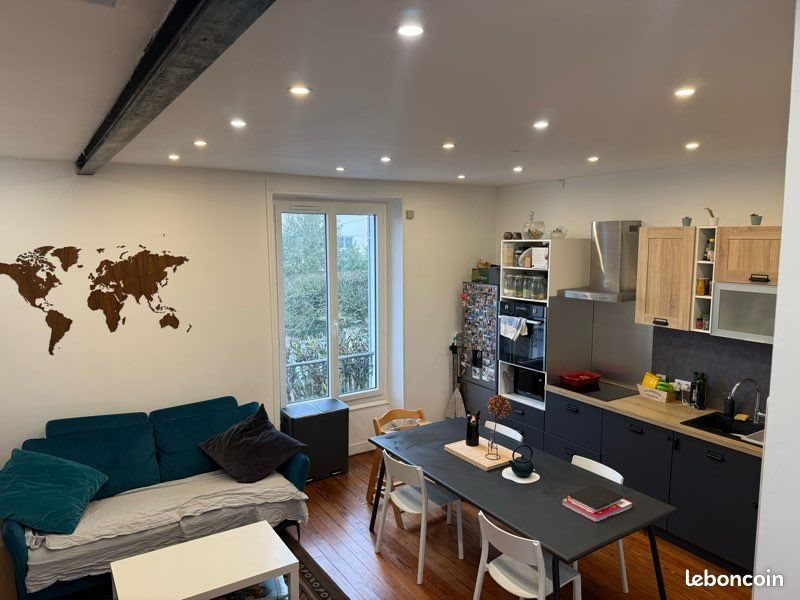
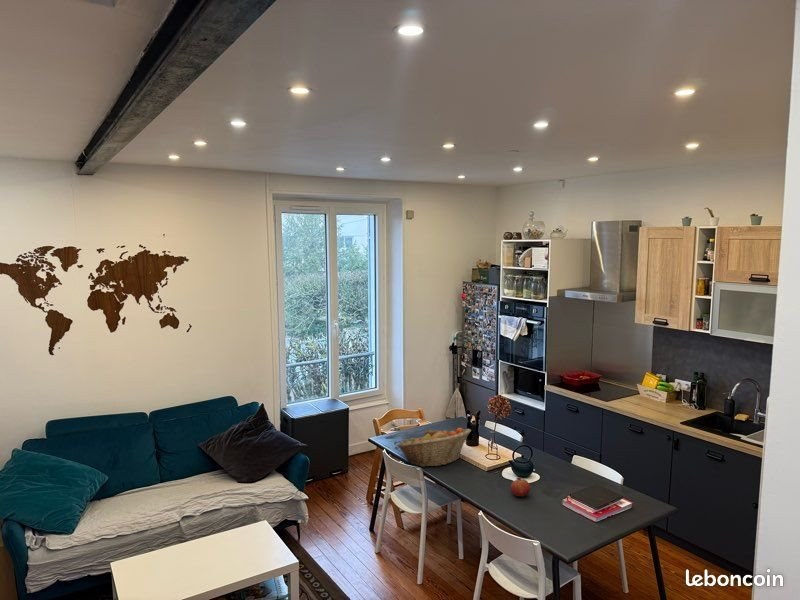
+ fruit basket (434, 443)
+ fruit (520, 486)
